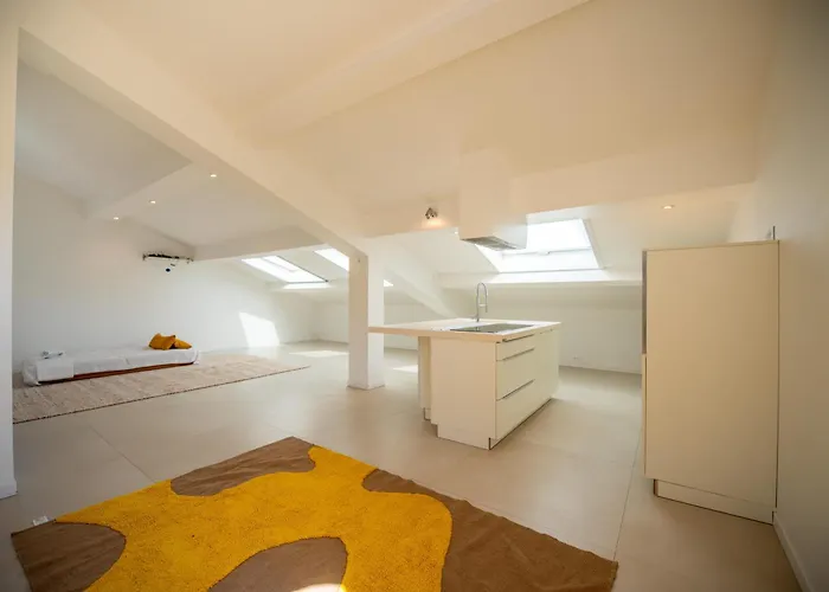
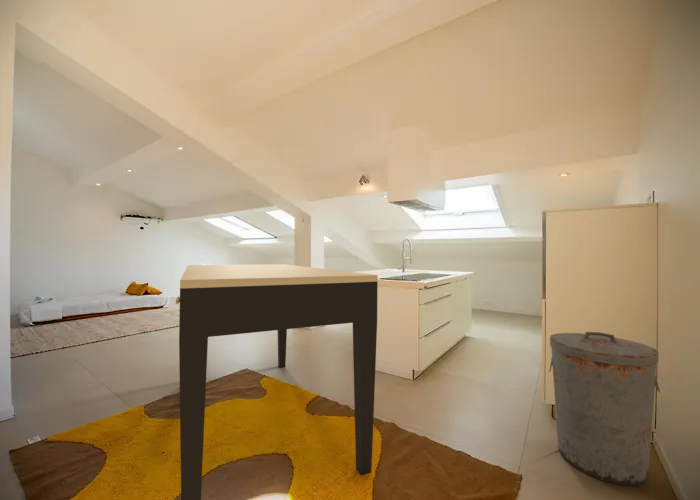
+ dining table (253, 332)
+ trash can (599, 396)
